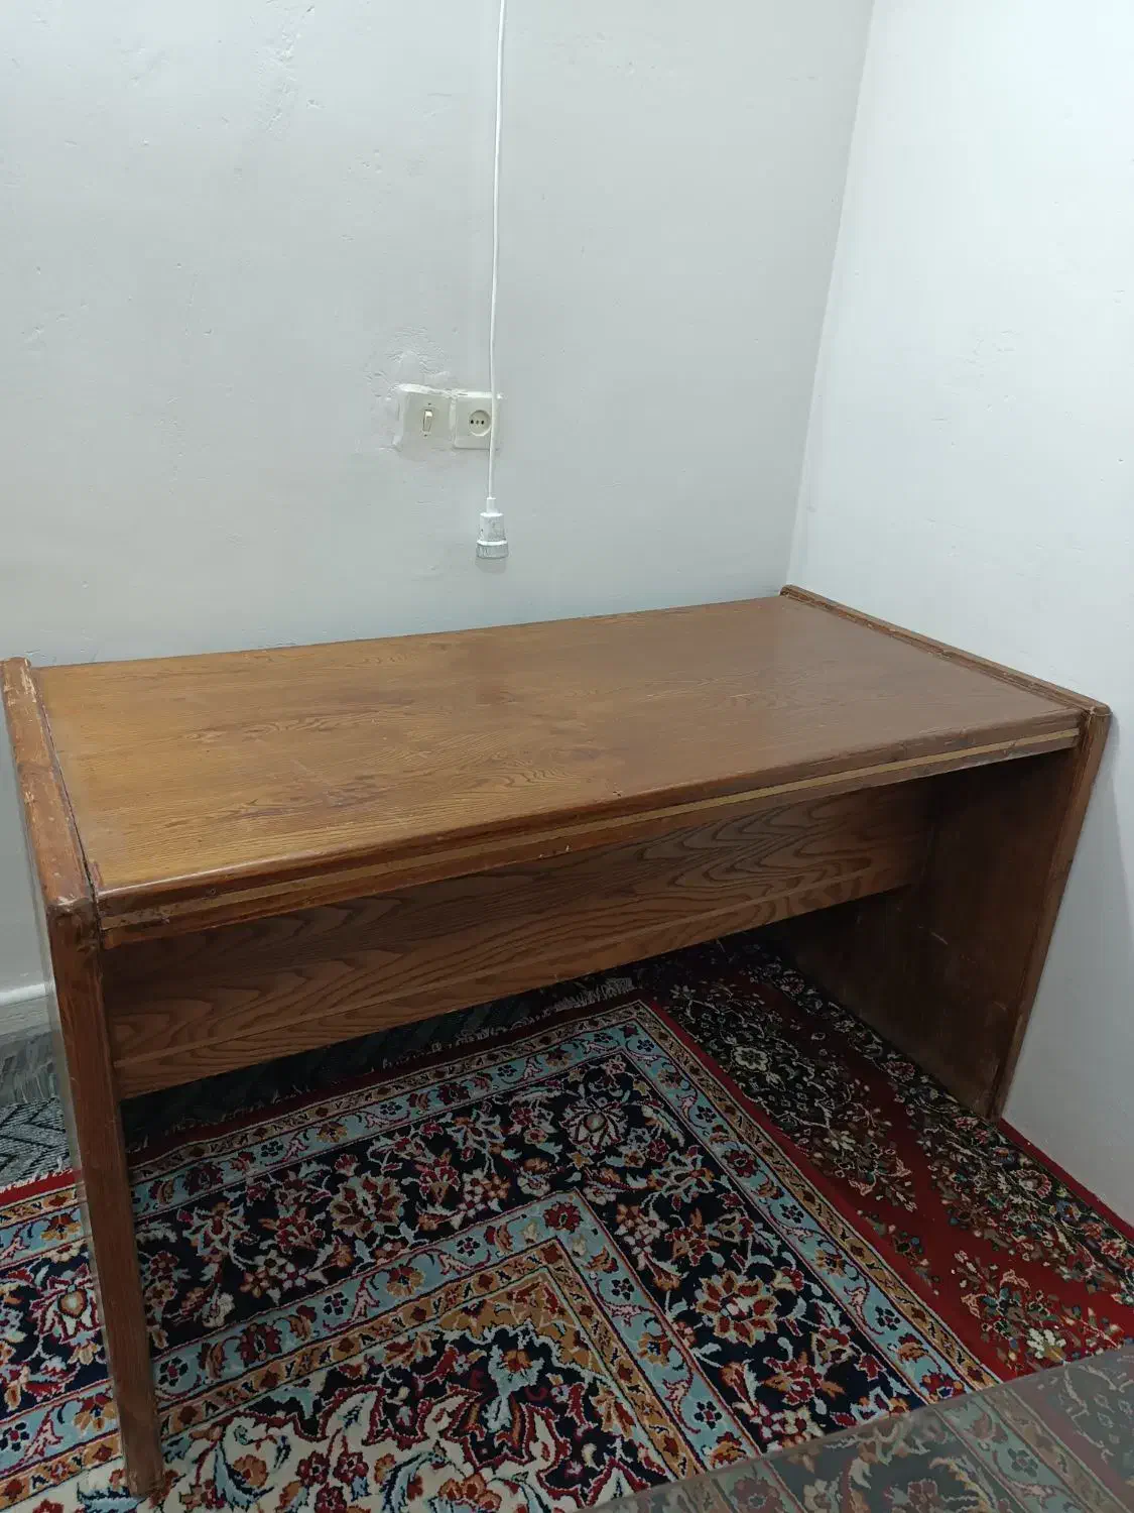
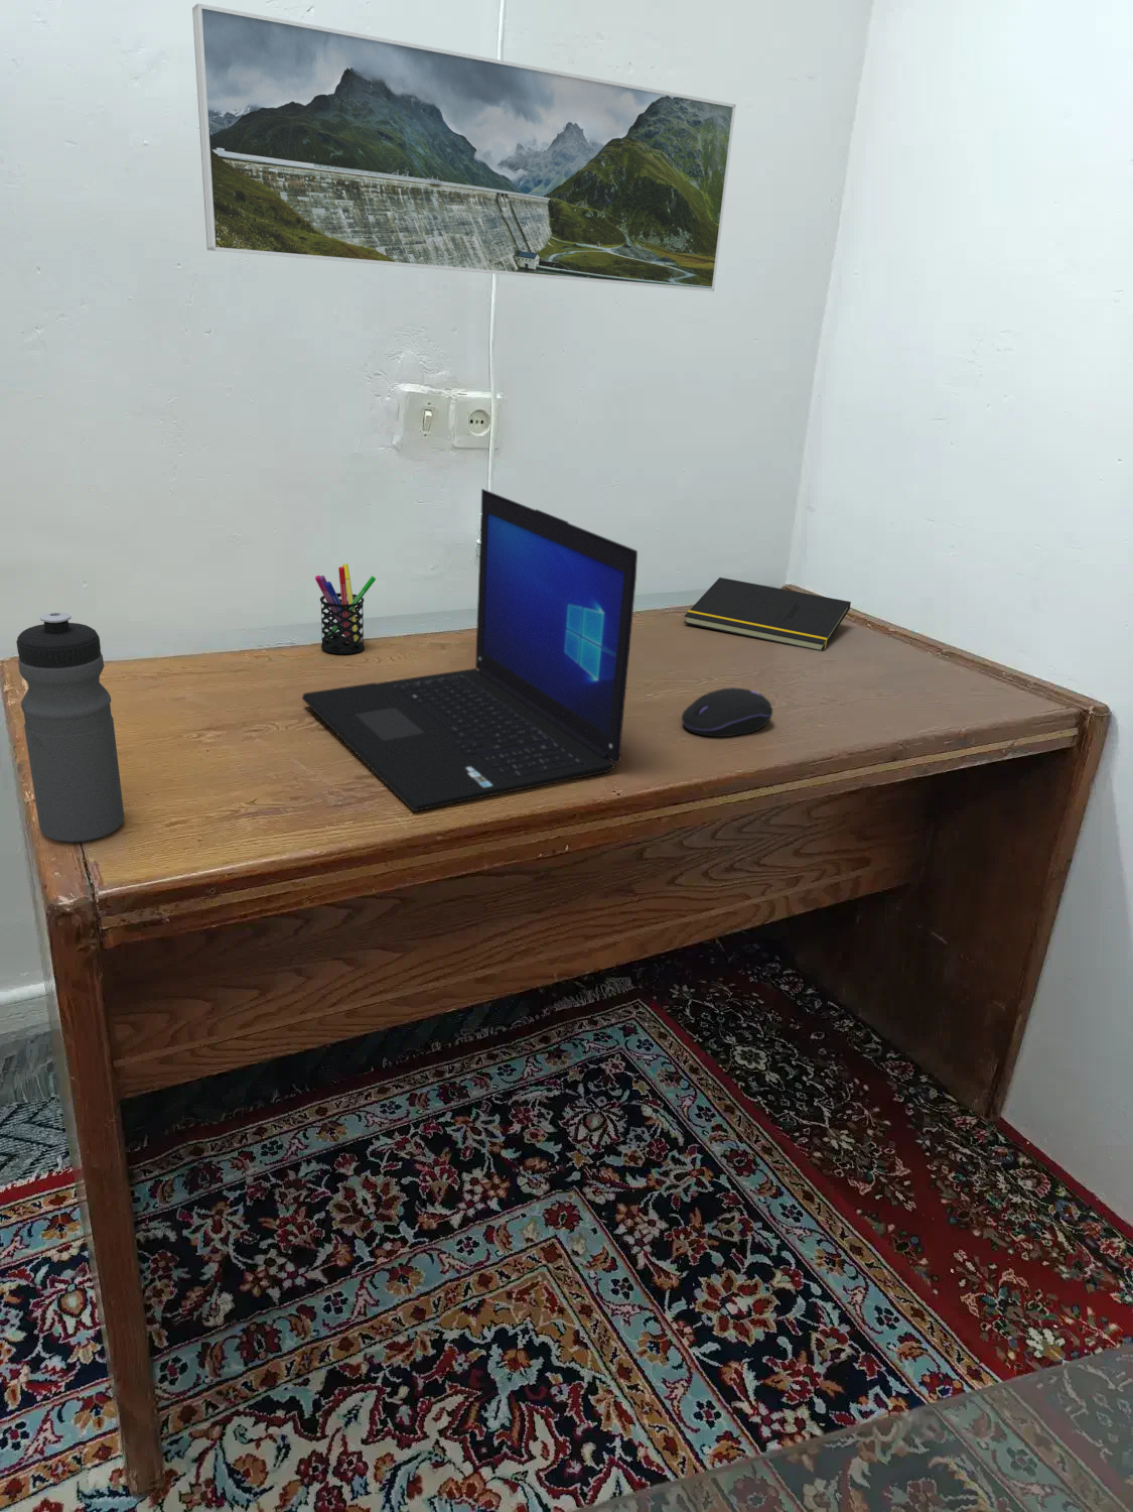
+ computer mouse (727, 708)
+ pen holder (346, 606)
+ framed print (493, 171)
+ notepad (768, 612)
+ water bottle (69, 725)
+ laptop (476, 633)
